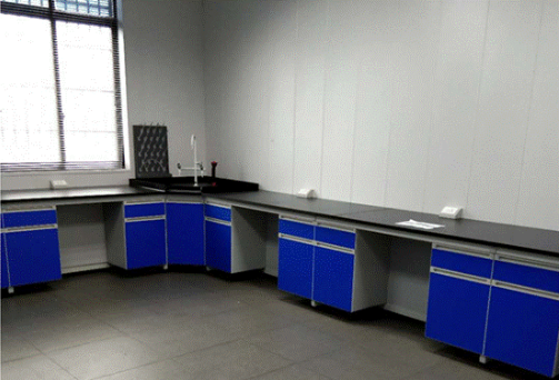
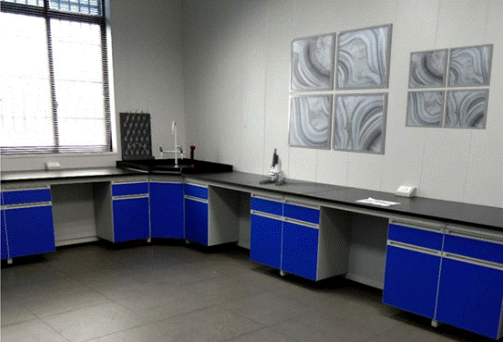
+ wall art (445, 87)
+ wall art (333, 90)
+ microscope (275, 165)
